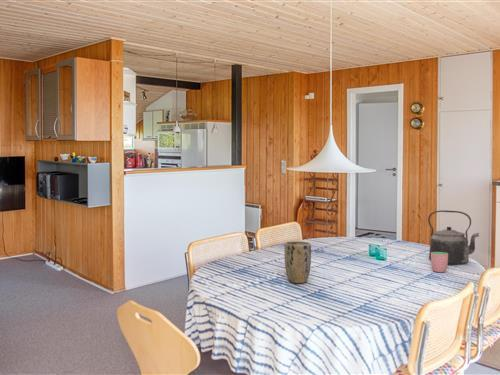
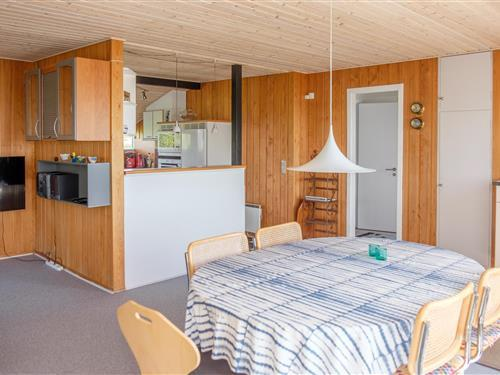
- cup (439, 261)
- kettle (452, 236)
- plant pot (297, 262)
